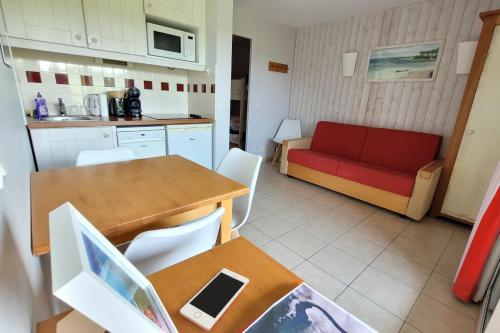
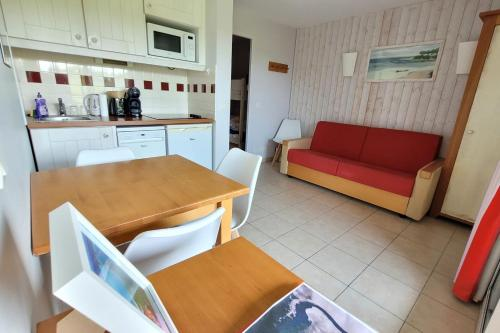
- cell phone (217, 295)
